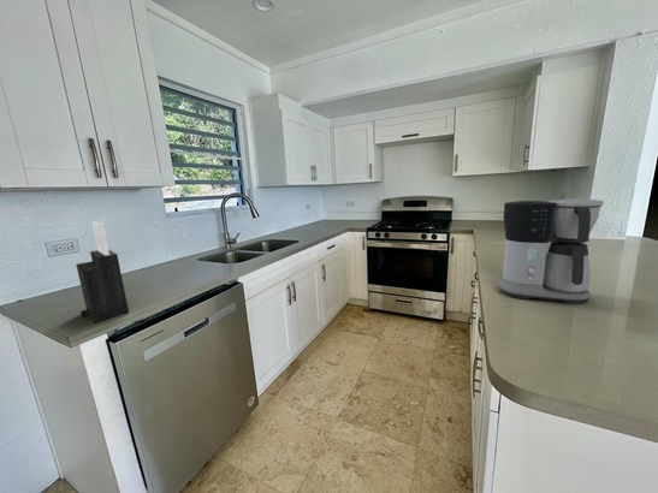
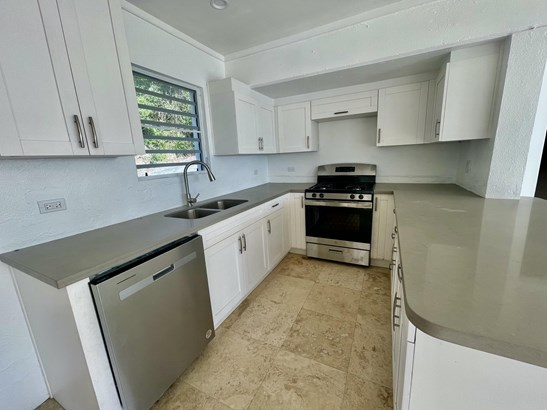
- coffee maker (546, 249)
- knife block (94, 269)
